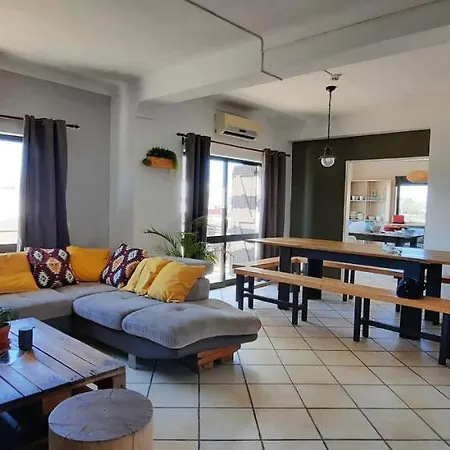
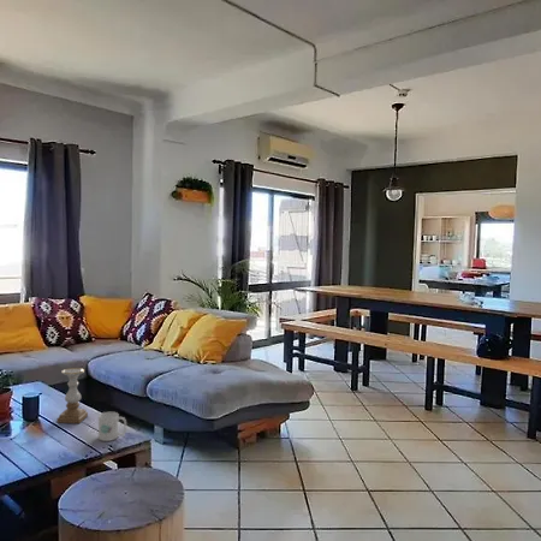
+ mug (112, 426)
+ candle holder (72, 394)
